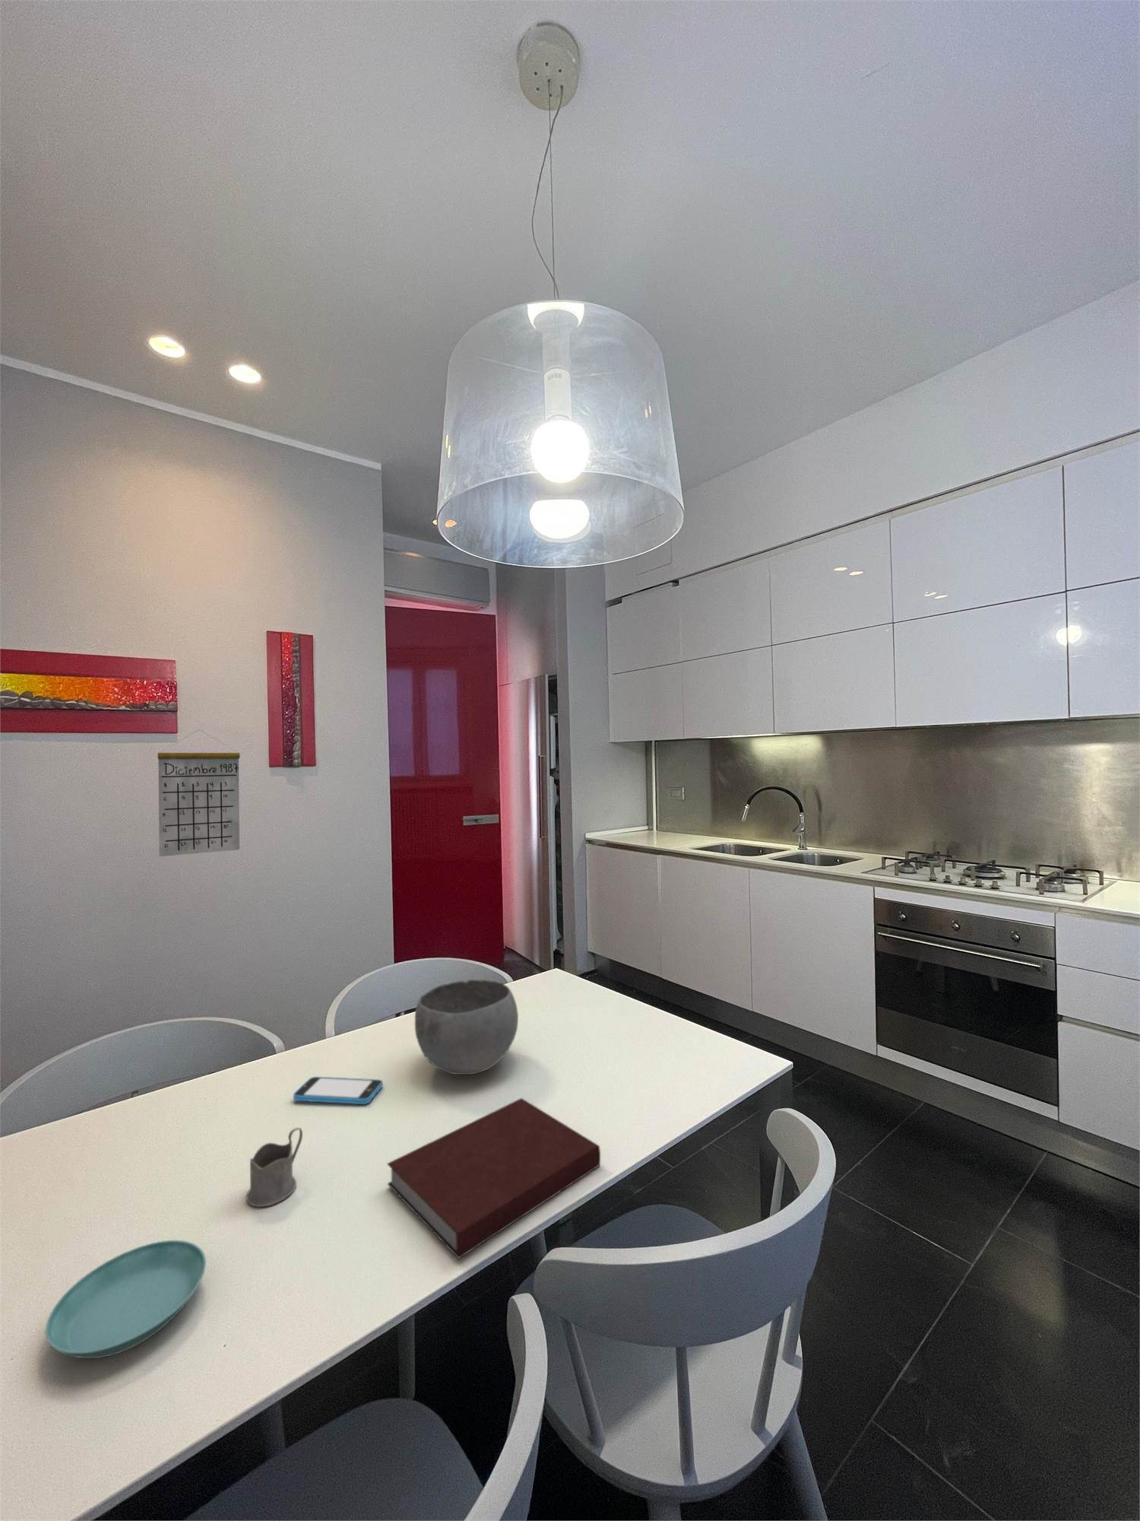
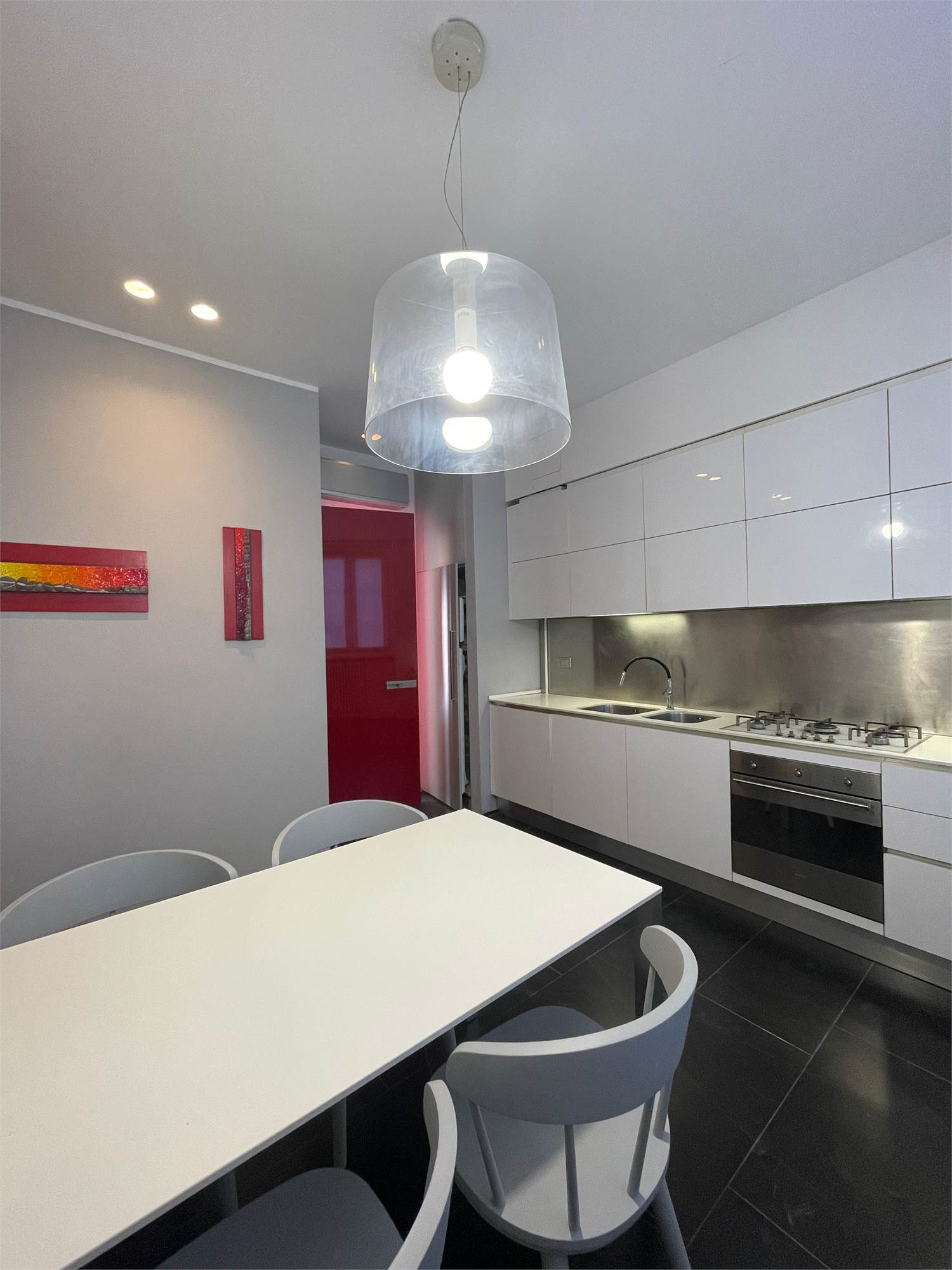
- tea glass holder (277, 1157)
- calendar (200, 790)
- bowl (467, 1029)
- notebook (496, 1164)
- saucer (131, 1301)
- smartphone (338, 1091)
